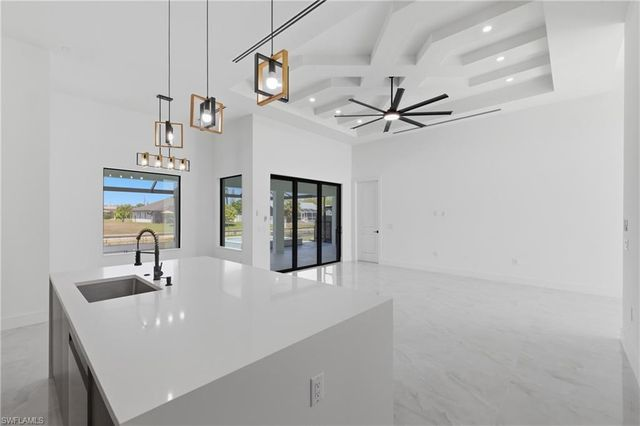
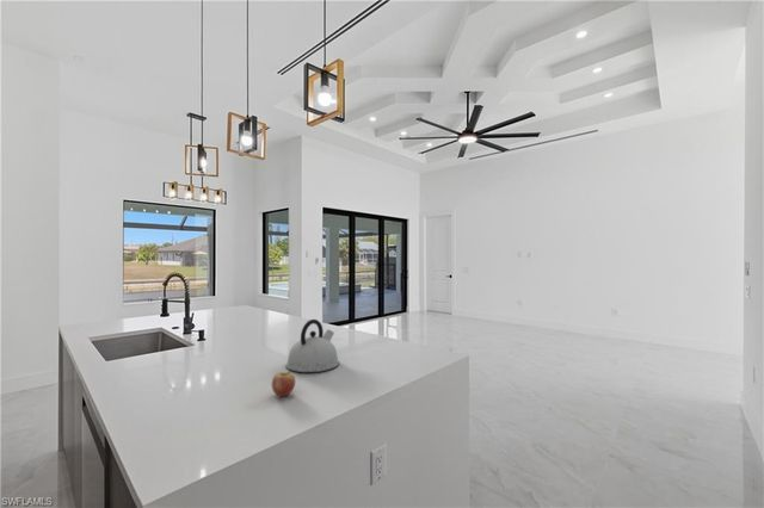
+ fruit (283, 383)
+ kettle (314, 341)
